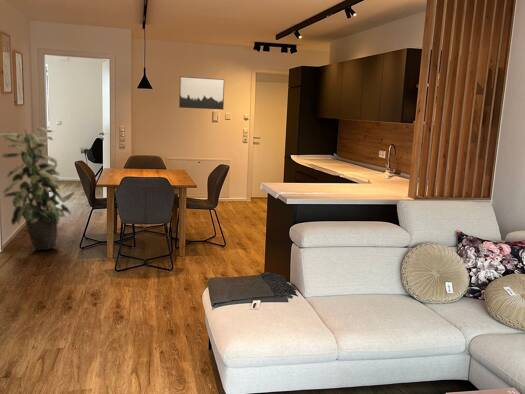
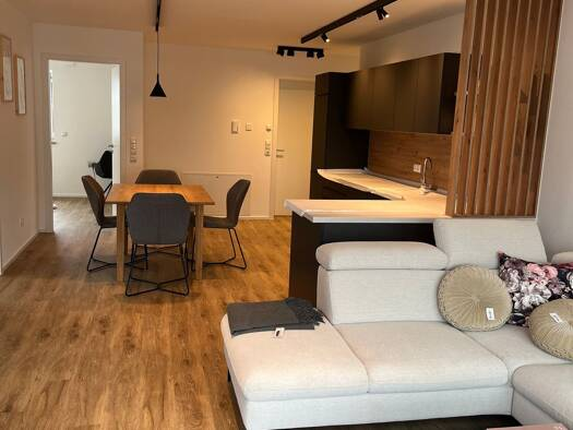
- wall art (201, 93)
- indoor plant (36, 189)
